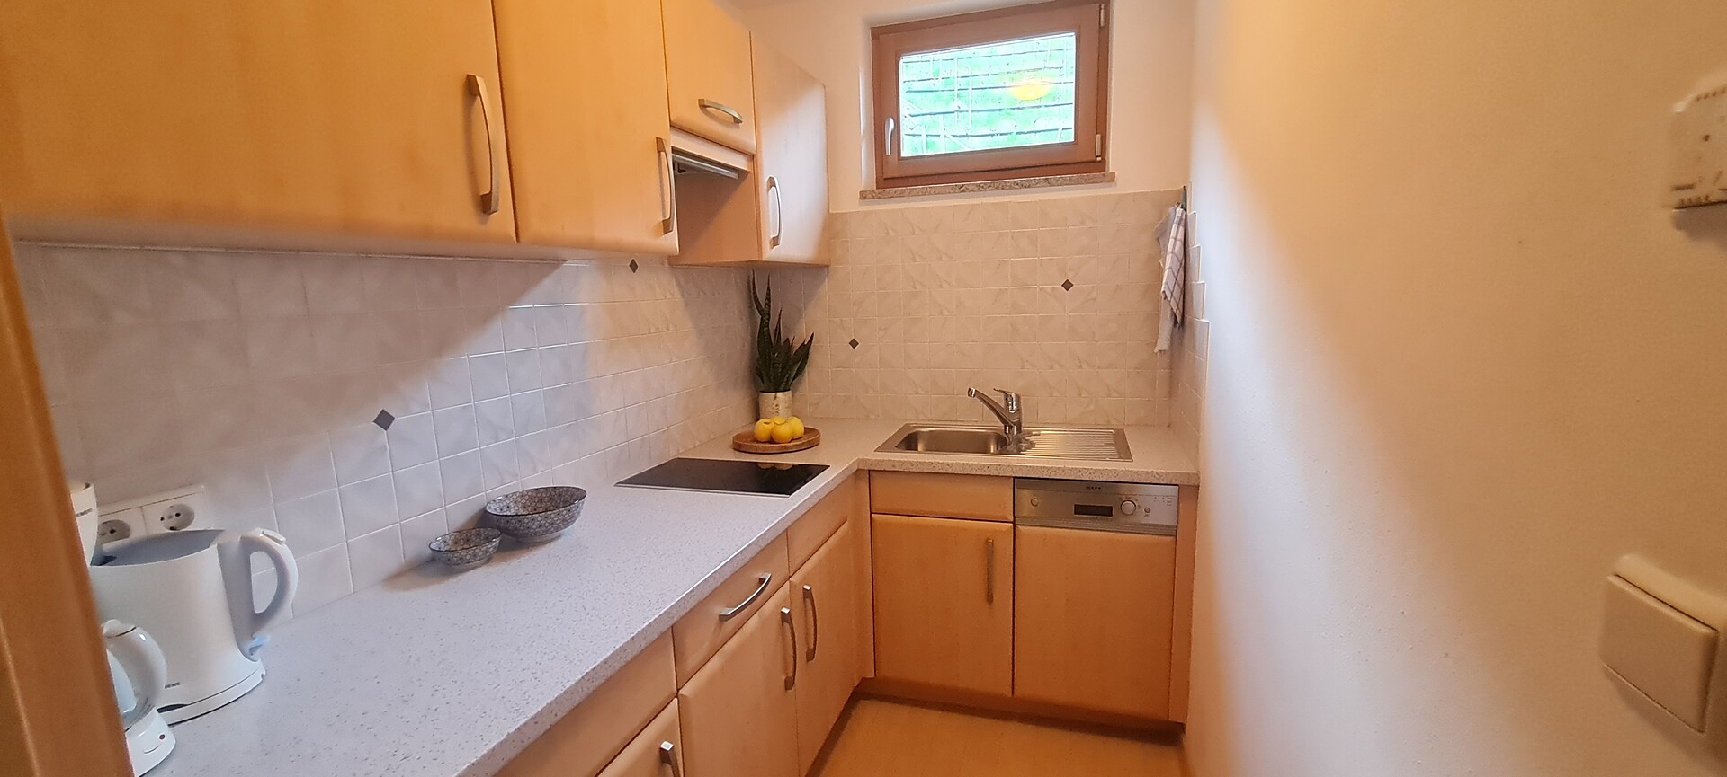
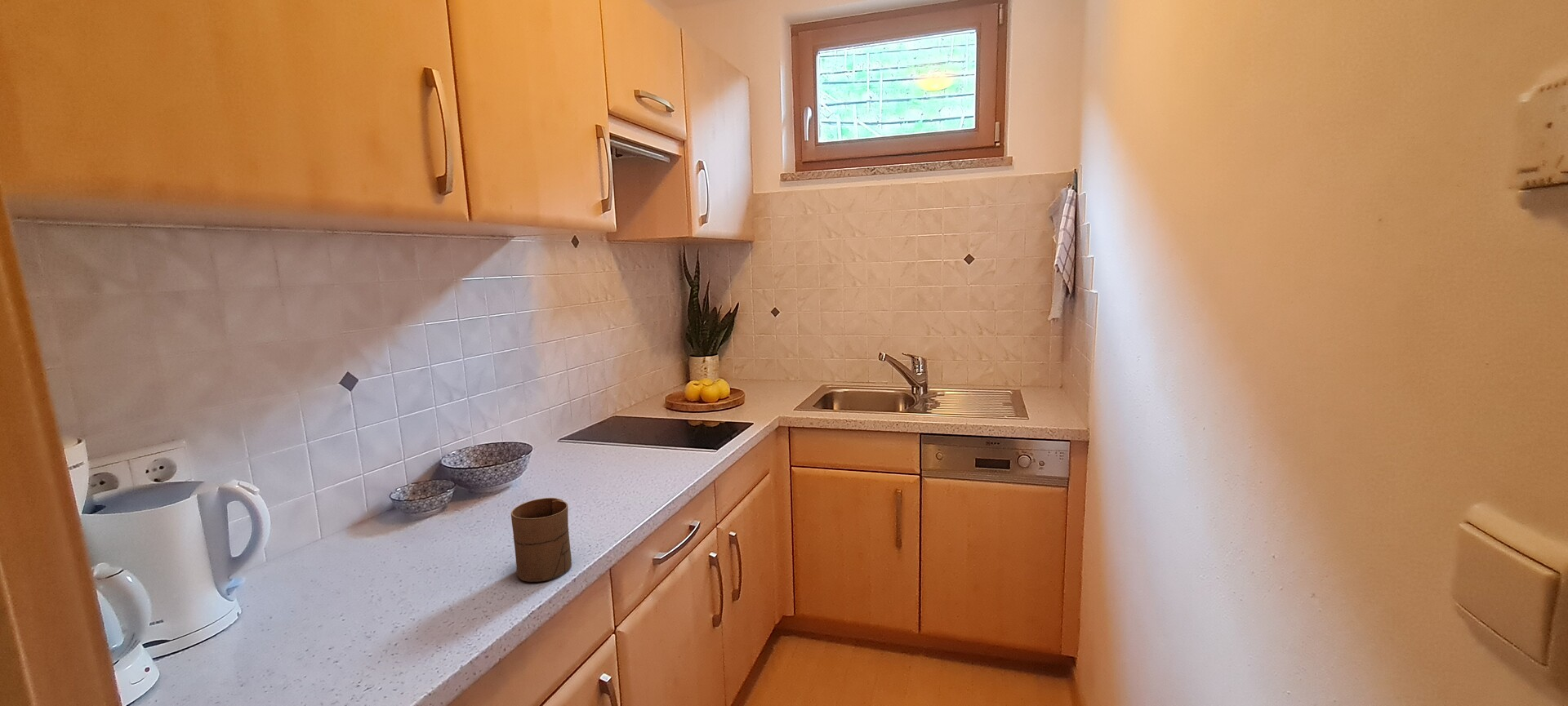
+ cup (543, 537)
